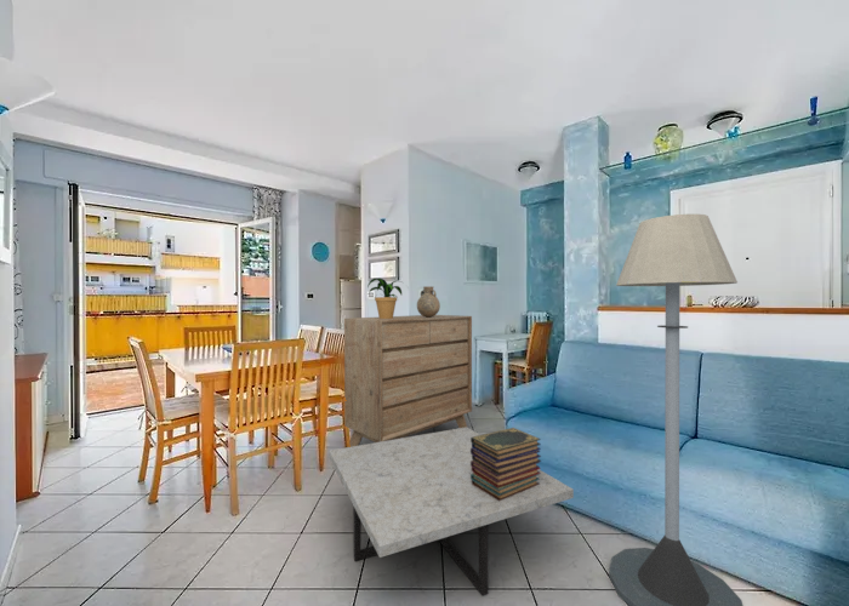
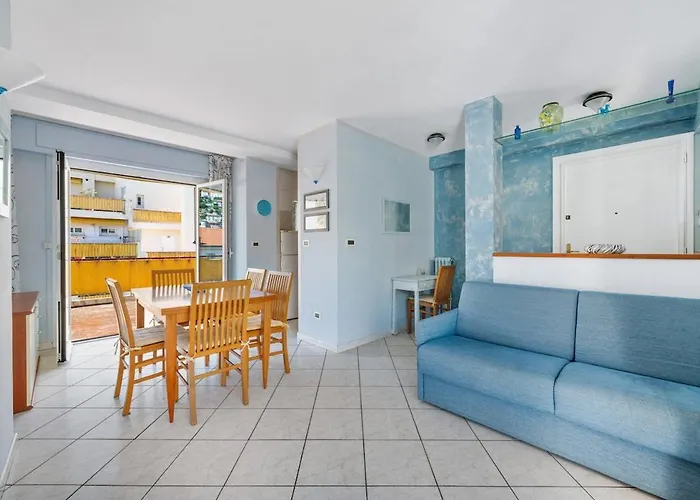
- book stack (505, 461)
- coffee table (437, 501)
- potted plant (384, 297)
- dresser (411, 379)
- ceramic vessel (428, 301)
- floor lamp (672, 406)
